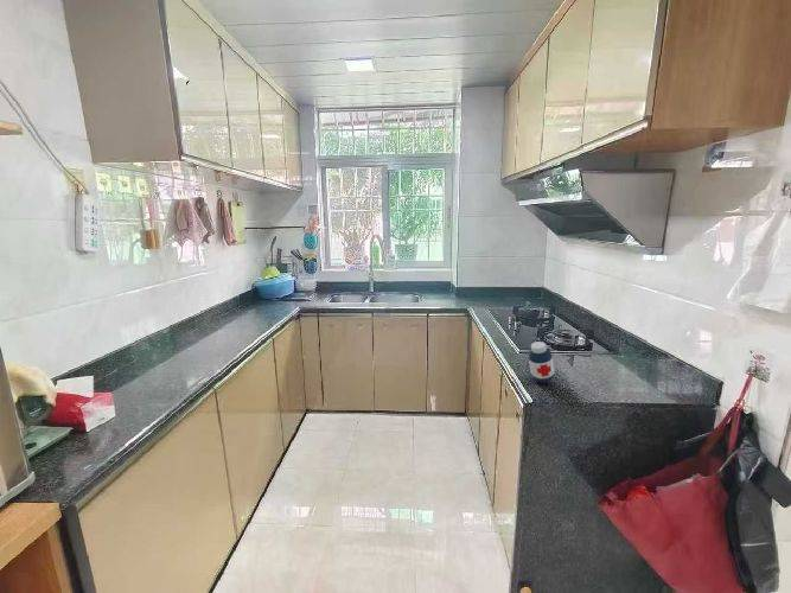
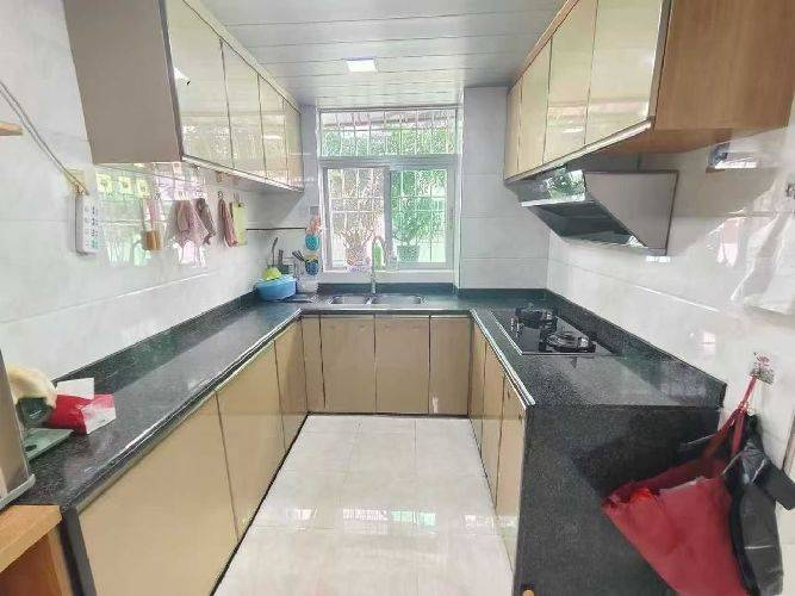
- medicine bottle (541, 362)
